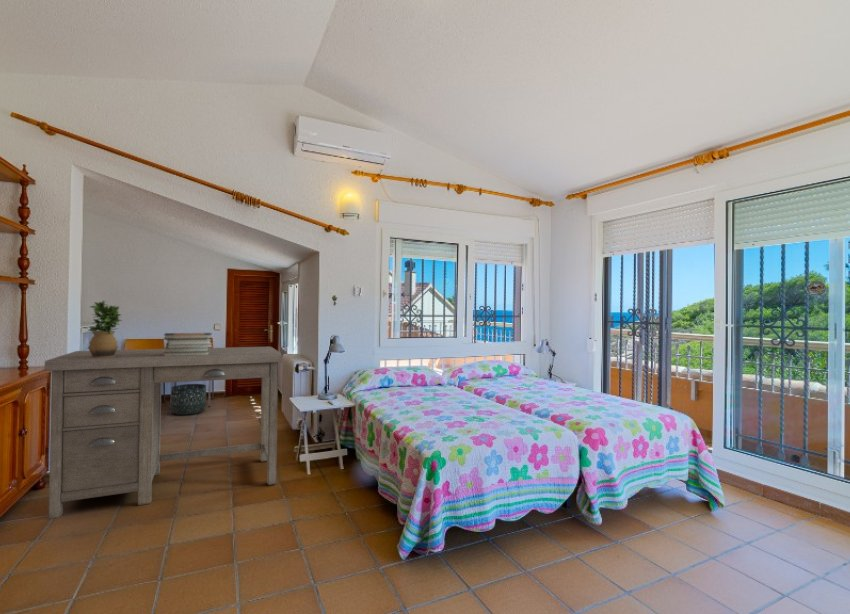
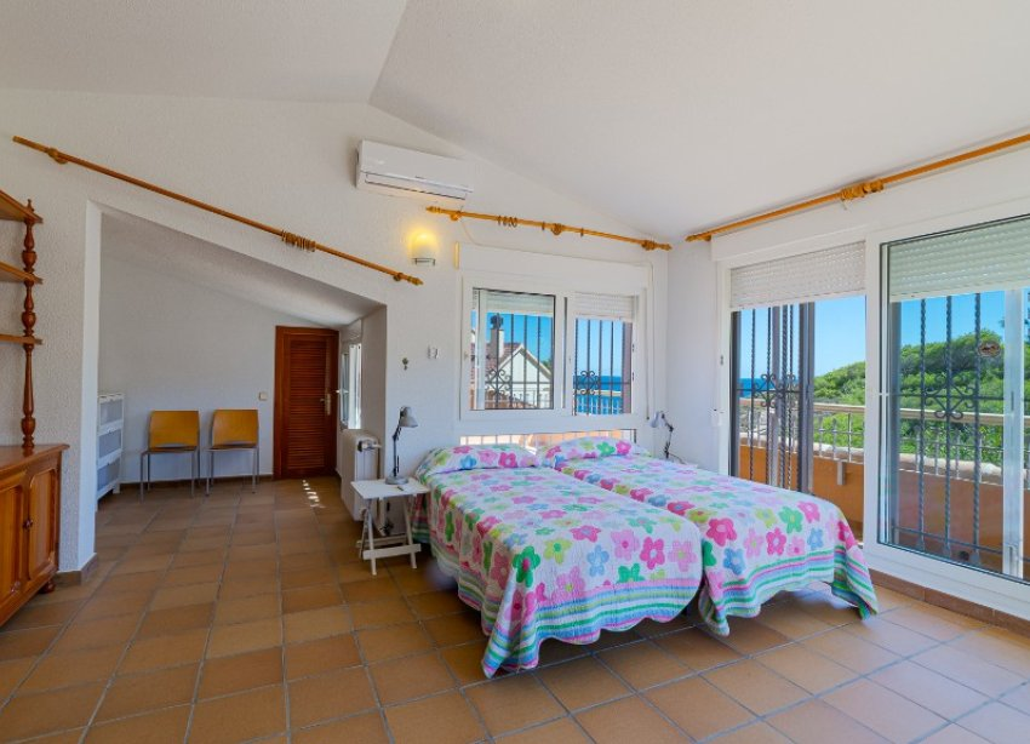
- basket (188, 399)
- book stack (188, 343)
- desk (160, 417)
- potted plant (108, 328)
